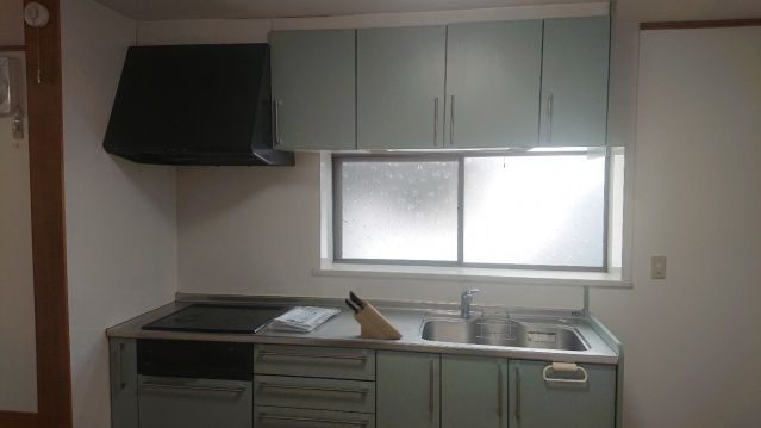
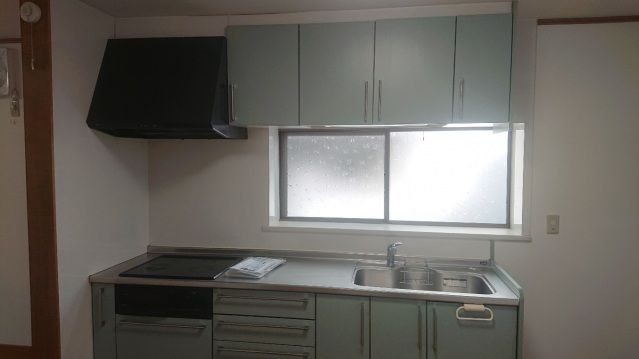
- knife block (373, 314)
